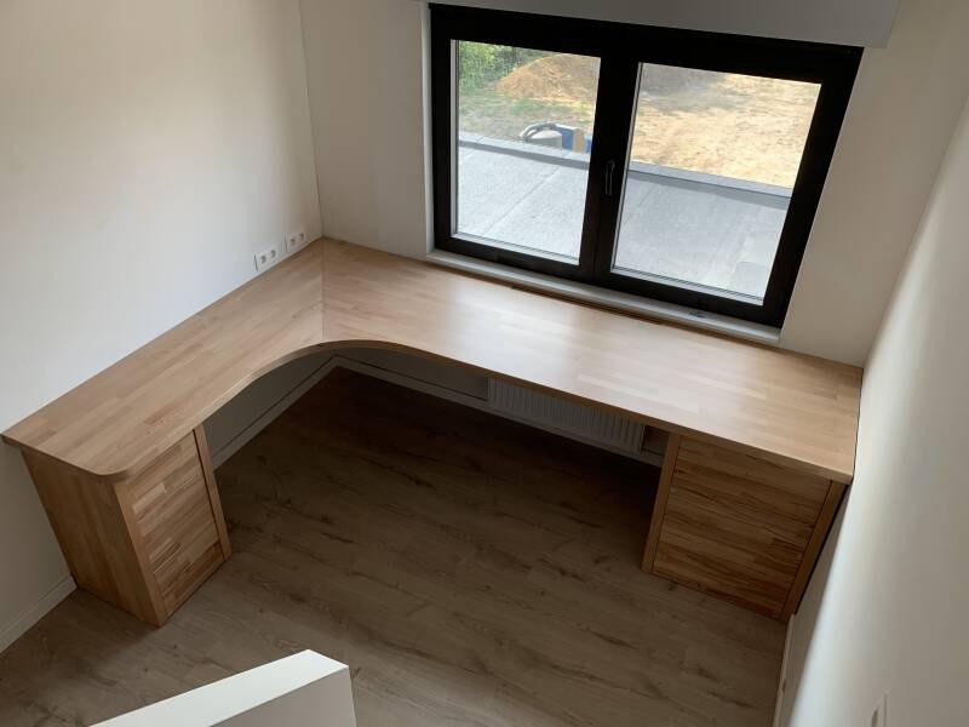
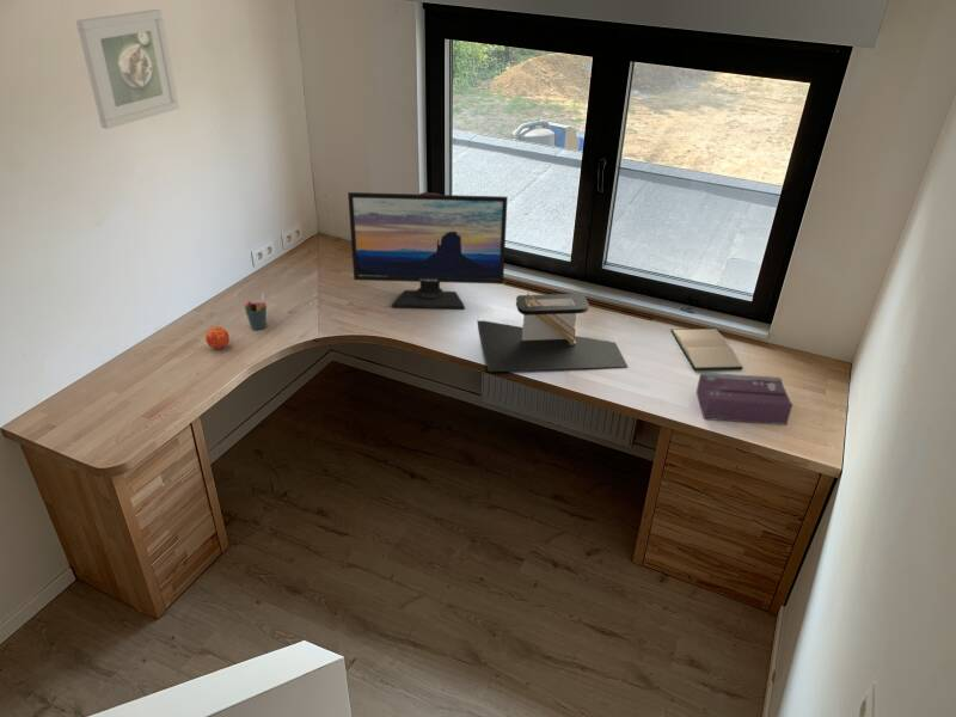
+ computer monitor (429, 246)
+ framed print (131, 68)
+ apple (217, 337)
+ hardback book (705, 345)
+ tissue box (742, 397)
+ pen holder (256, 312)
+ architectural model (551, 315)
